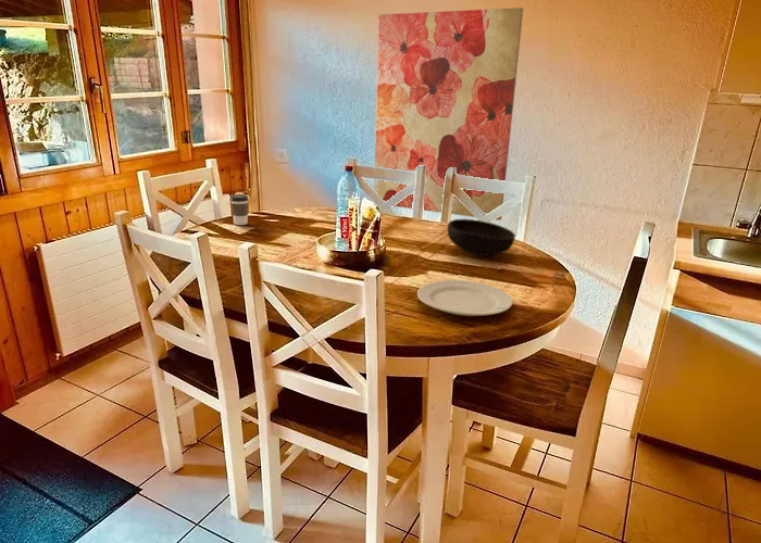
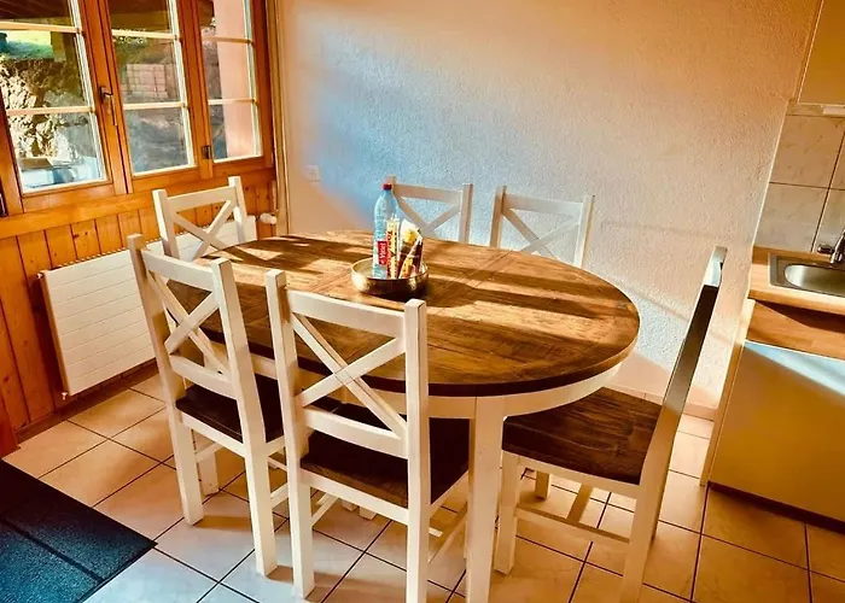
- coffee cup (239, 210)
- bowl (479, 239)
- wall art (439, 116)
- chinaware (463, 300)
